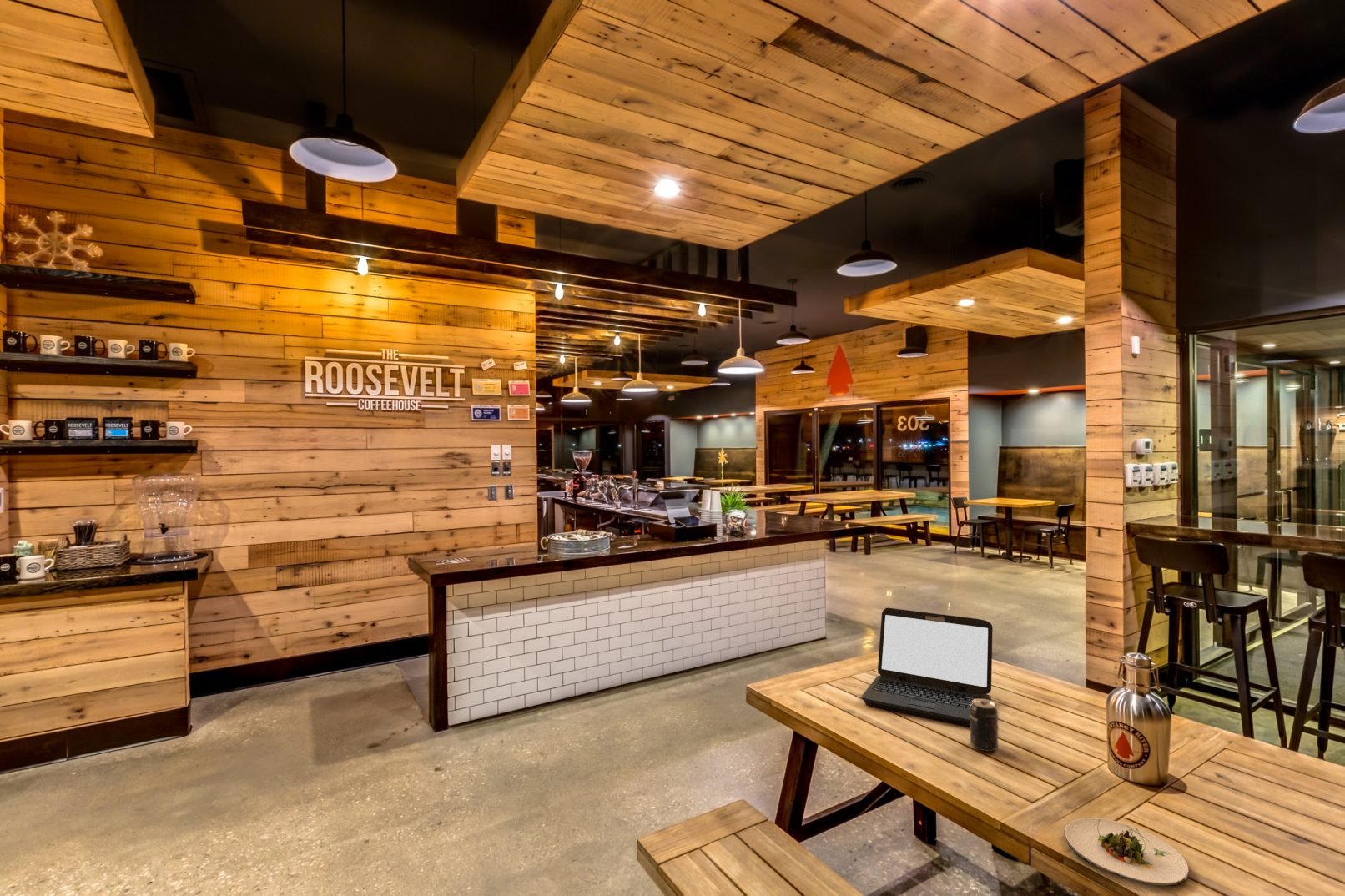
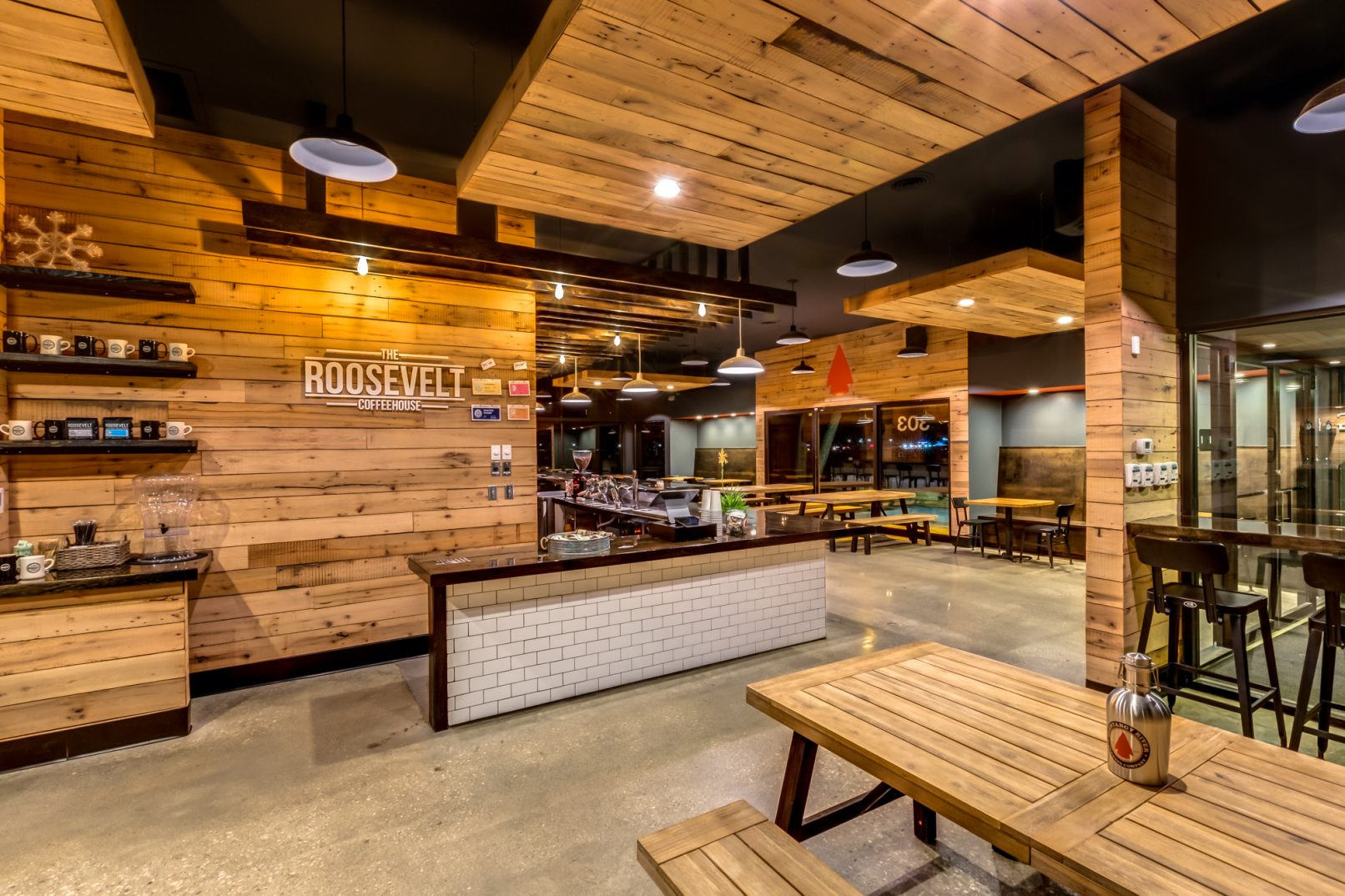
- salad plate (1123, 843)
- beverage can (984, 725)
- laptop (927, 662)
